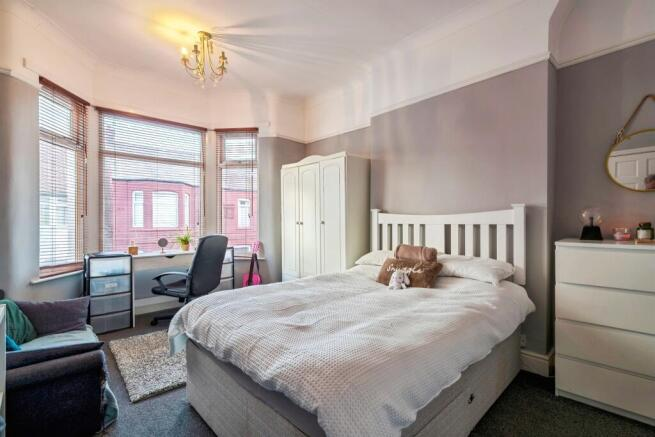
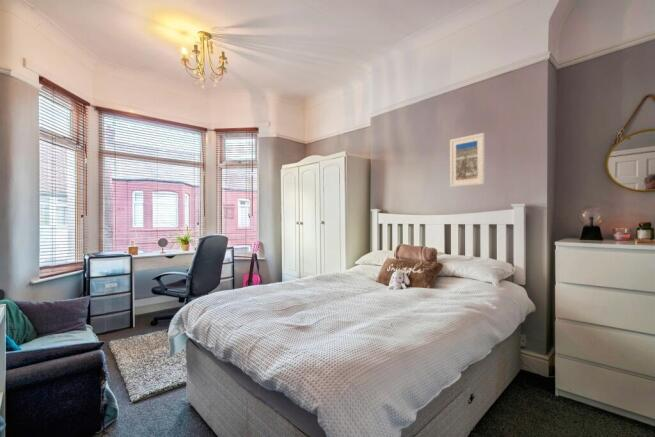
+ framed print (466, 161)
